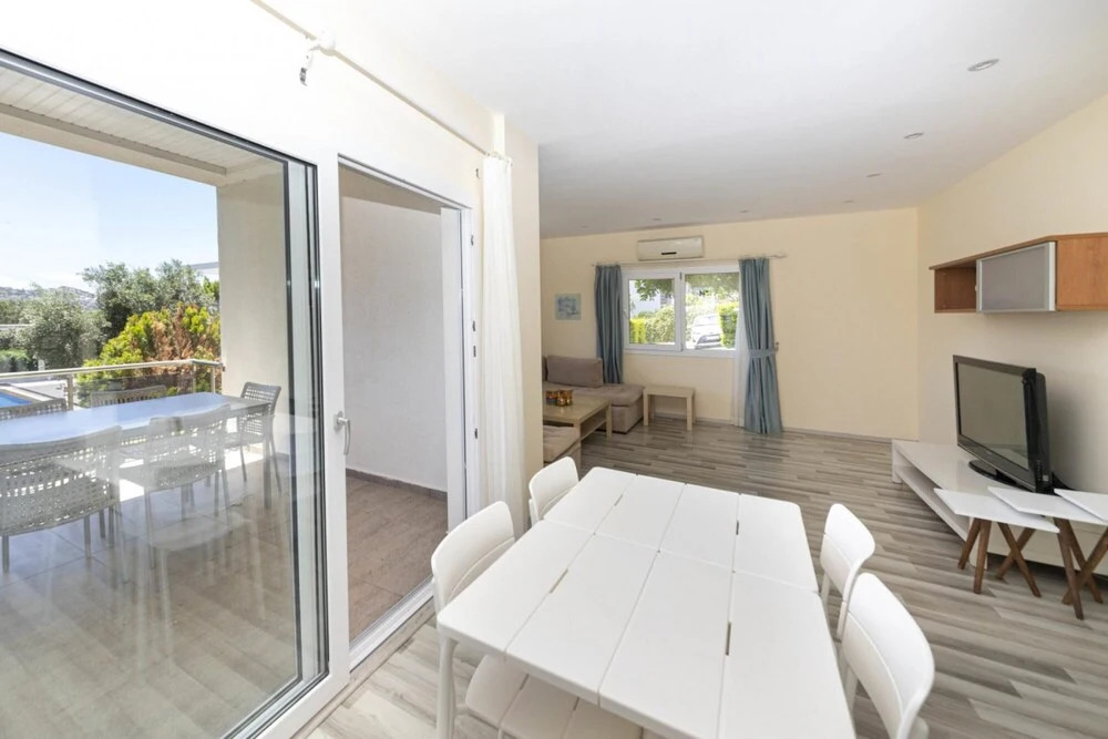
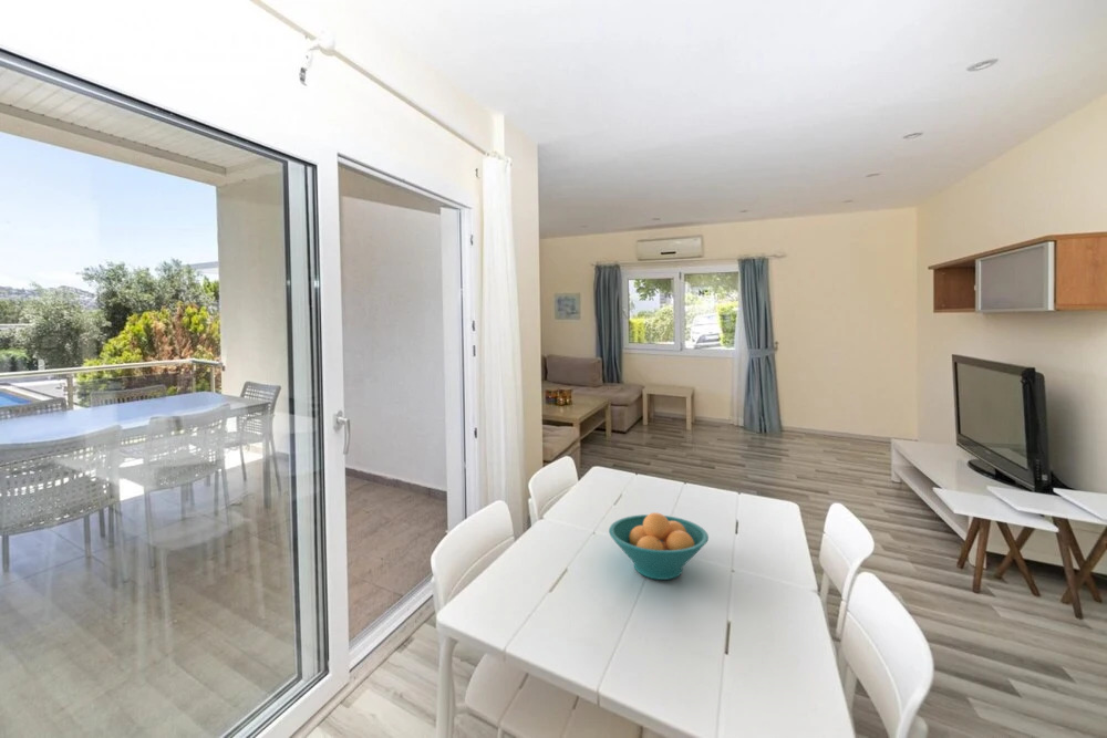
+ fruit bowl (656, 541)
